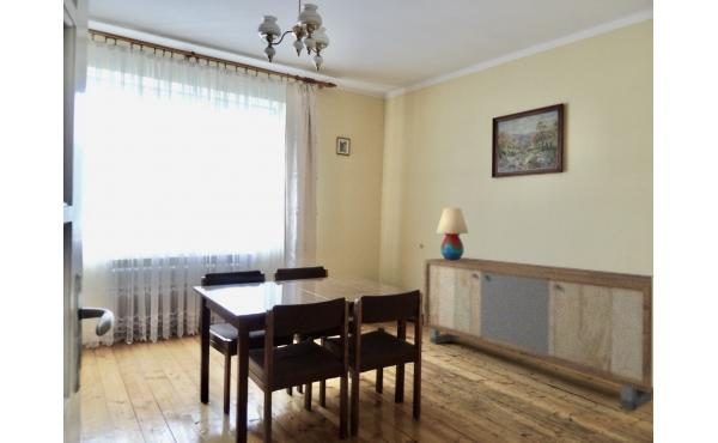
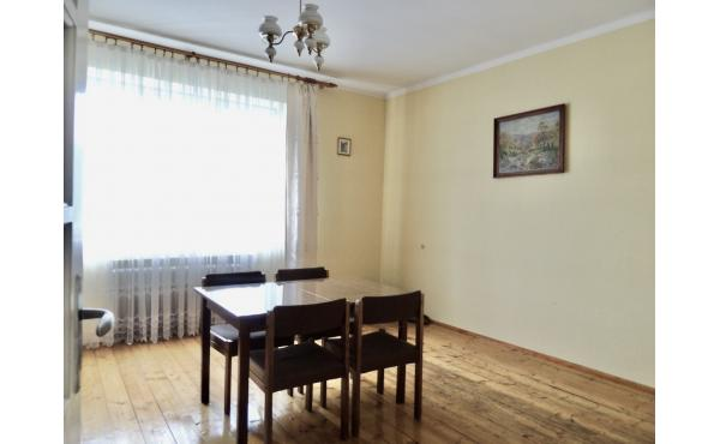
- table lamp (452, 233)
- sideboard (528, 315)
